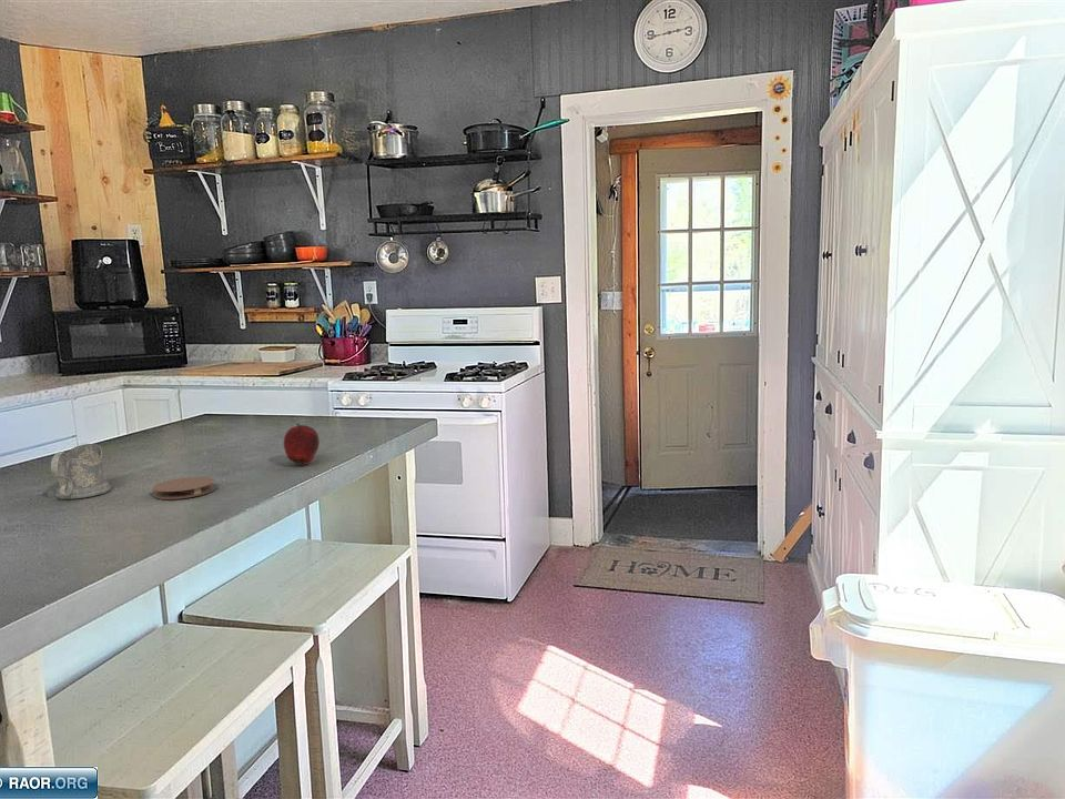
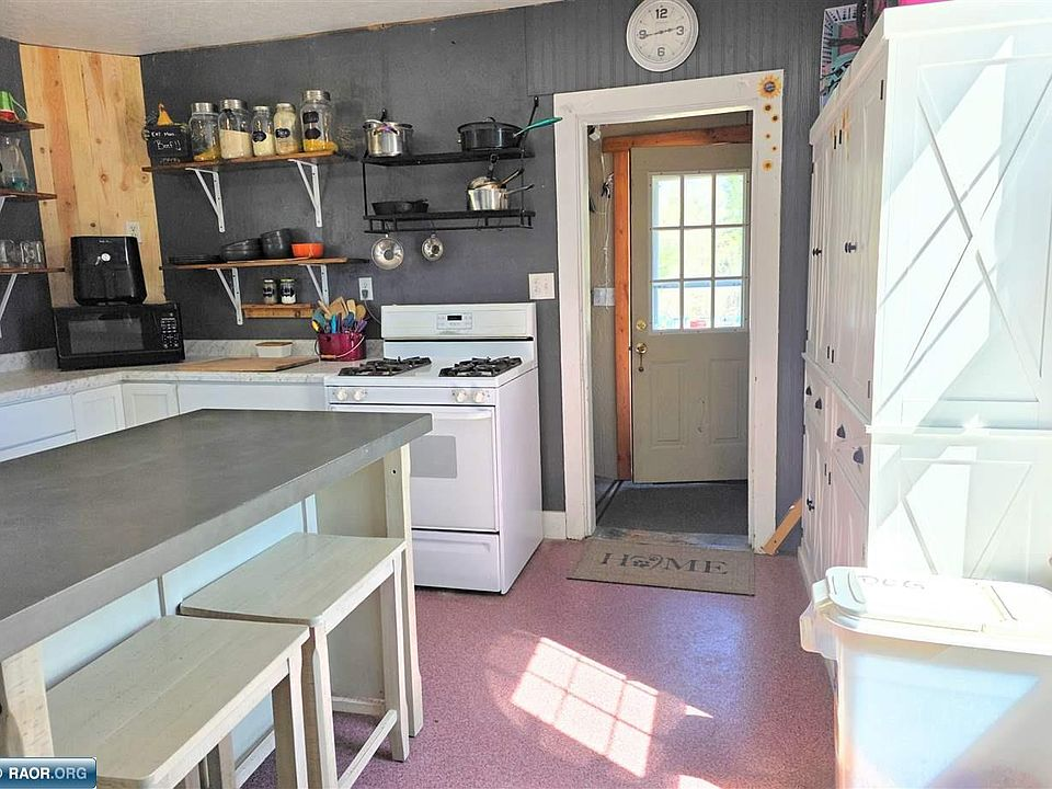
- apple (301, 444)
- tea glass holder (74, 471)
- coaster (184, 487)
